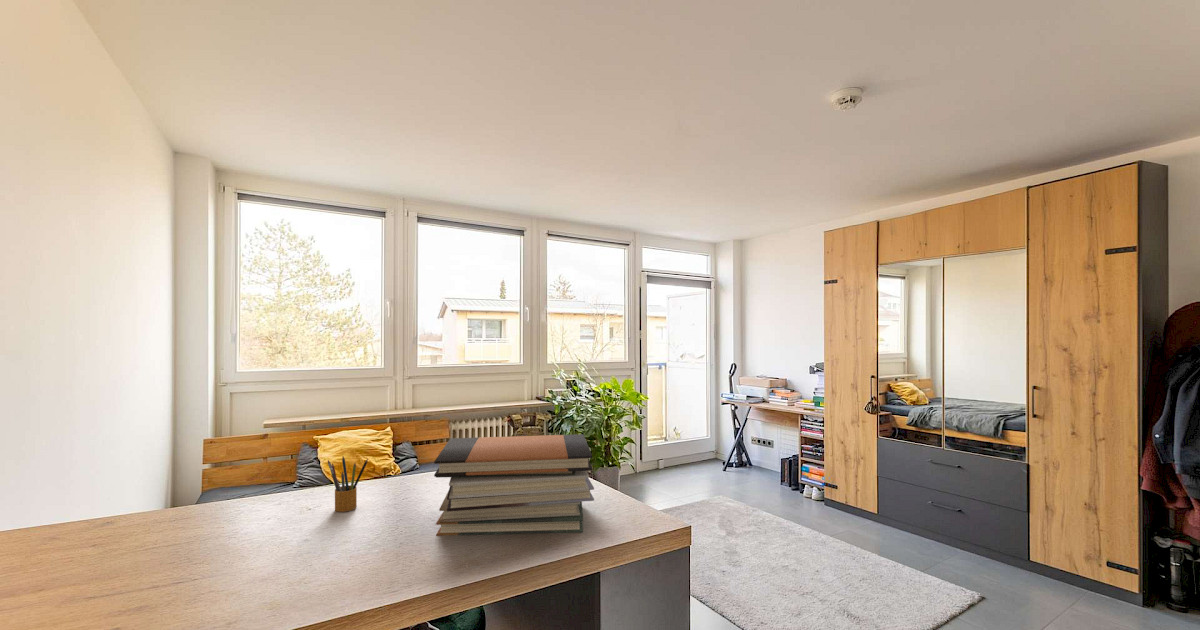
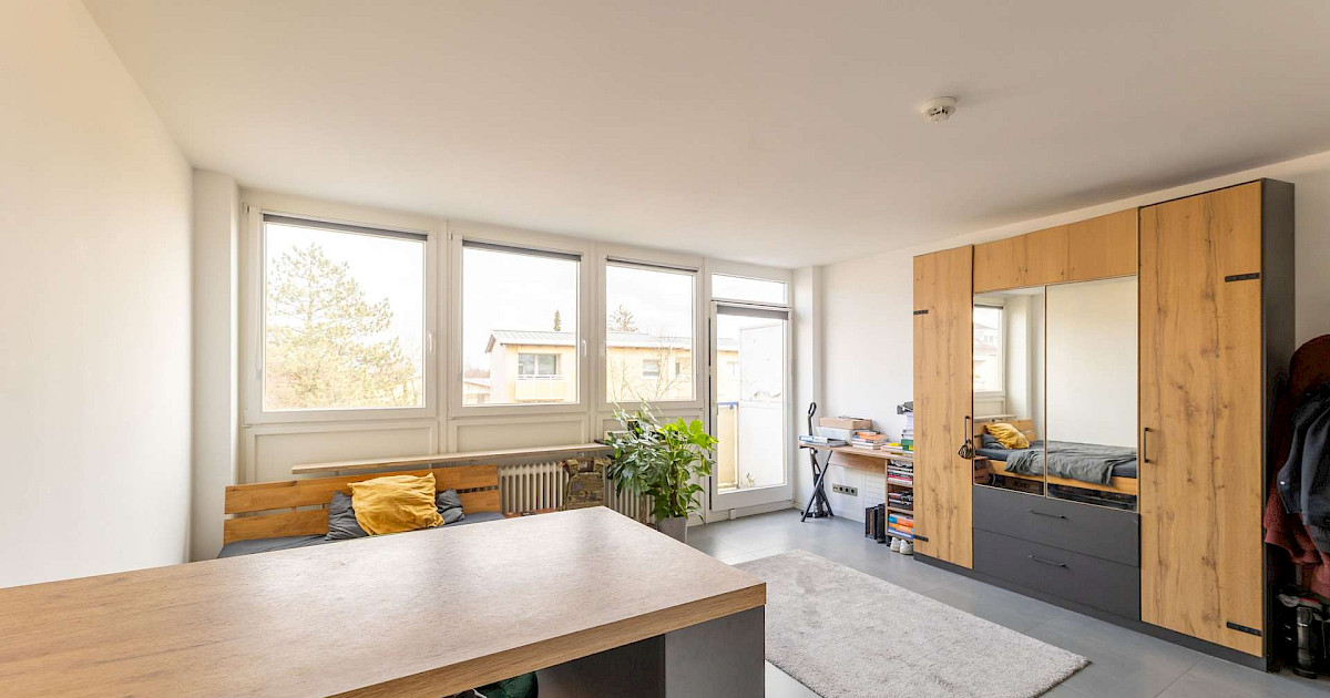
- book stack (517, 482)
- pencil box (347, 483)
